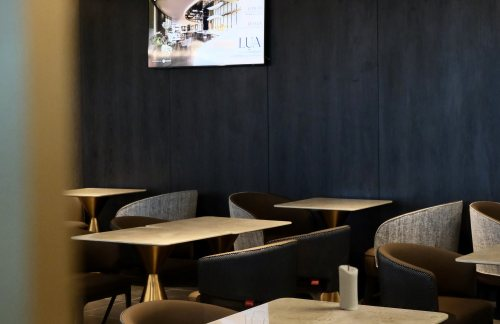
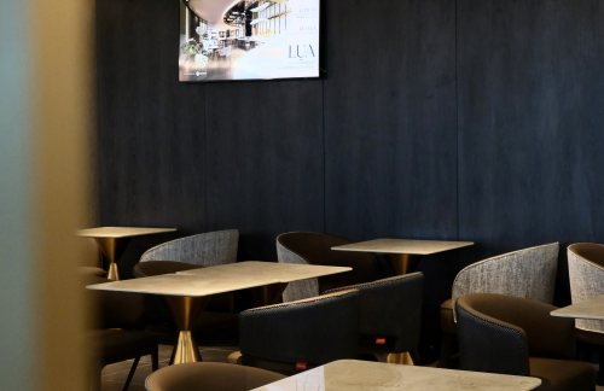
- candle (349, 286)
